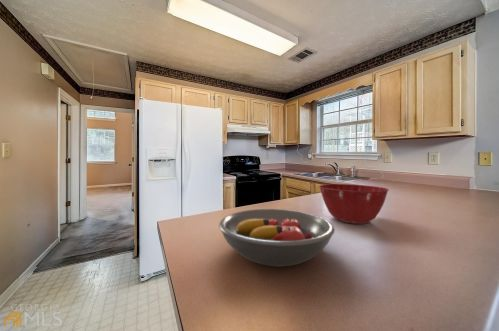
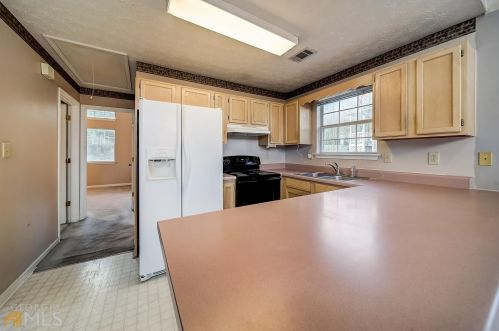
- fruit bowl (274, 233)
- mixing bowl (351, 203)
